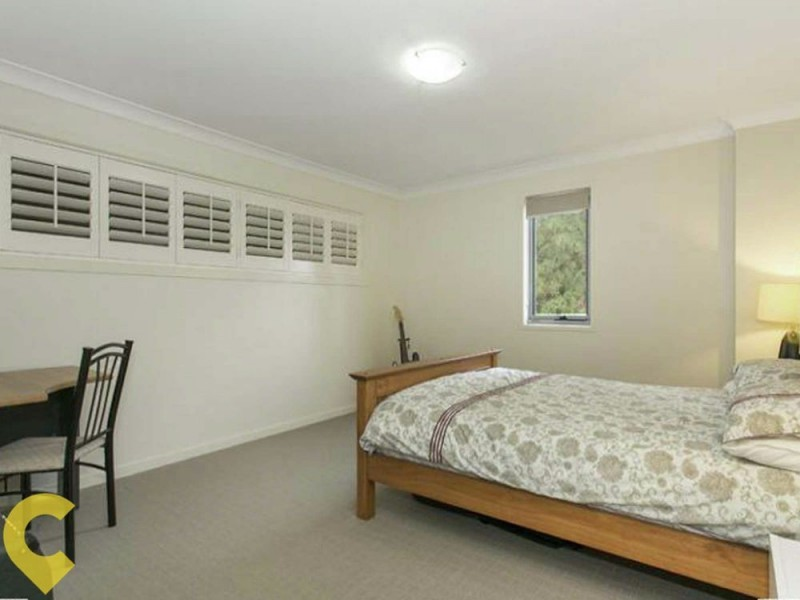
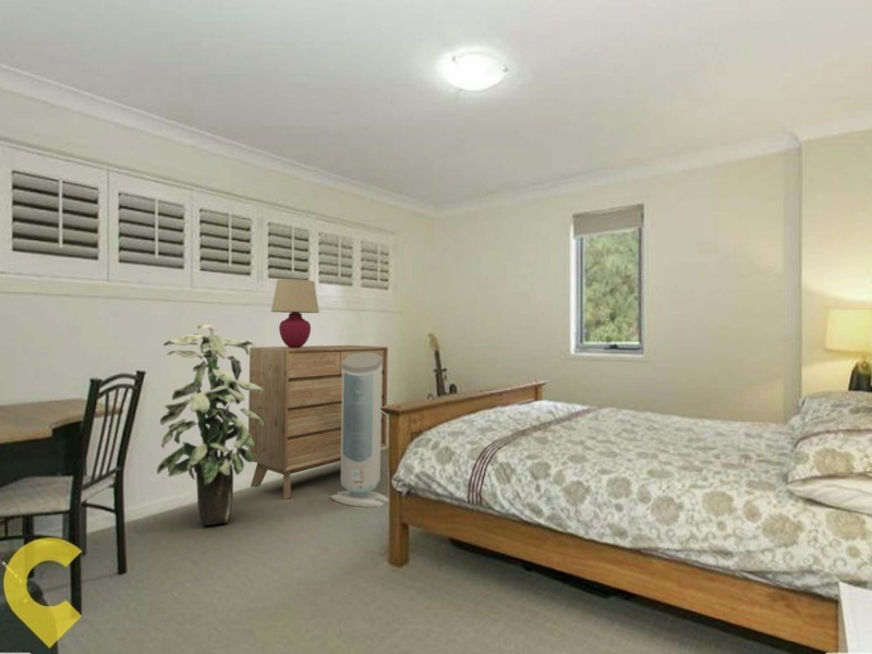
+ table lamp (294, 314)
+ indoor plant (209, 422)
+ air purifier (361, 426)
+ dresser (322, 412)
